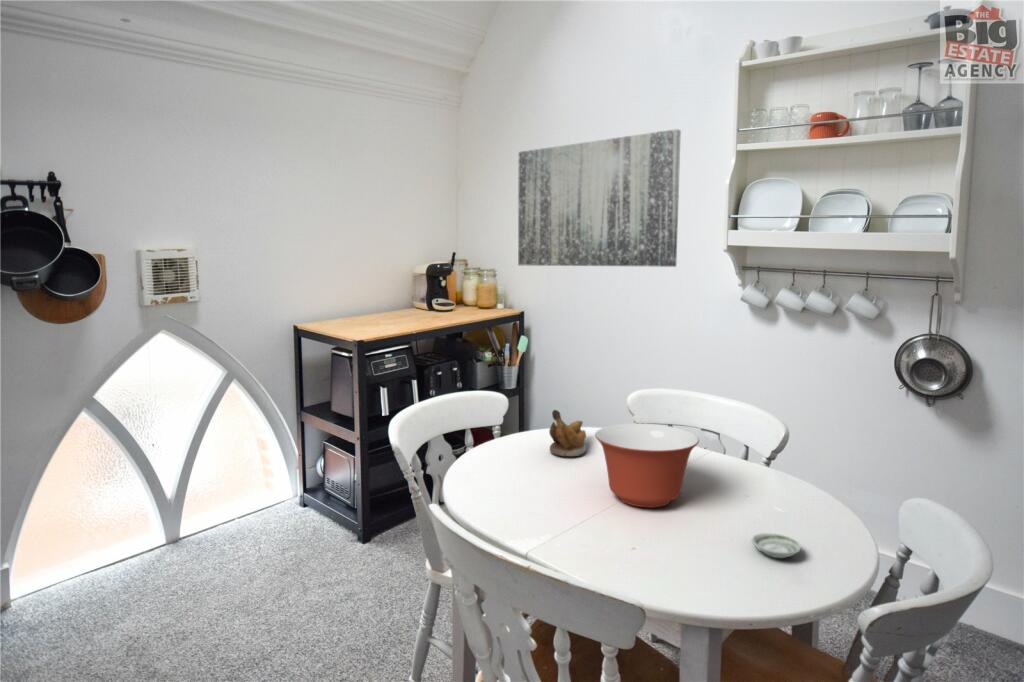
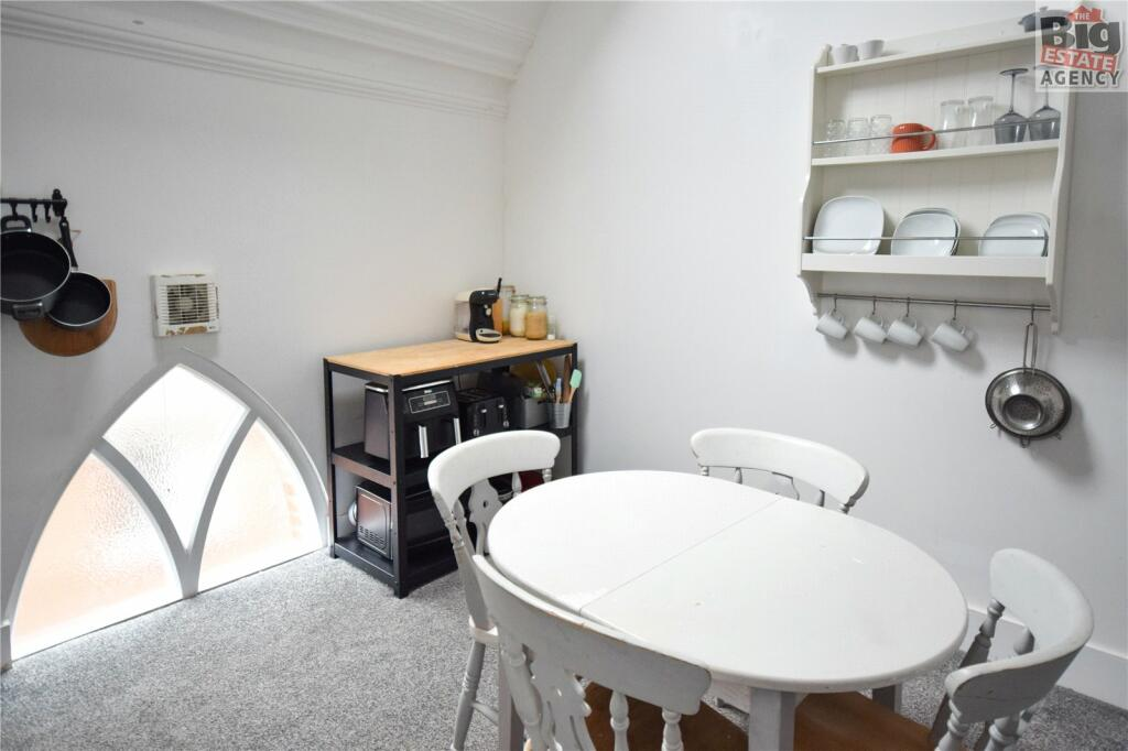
- wall art (591, 204)
- mixing bowl (645, 467)
- saucer (775, 547)
- banana (568, 428)
